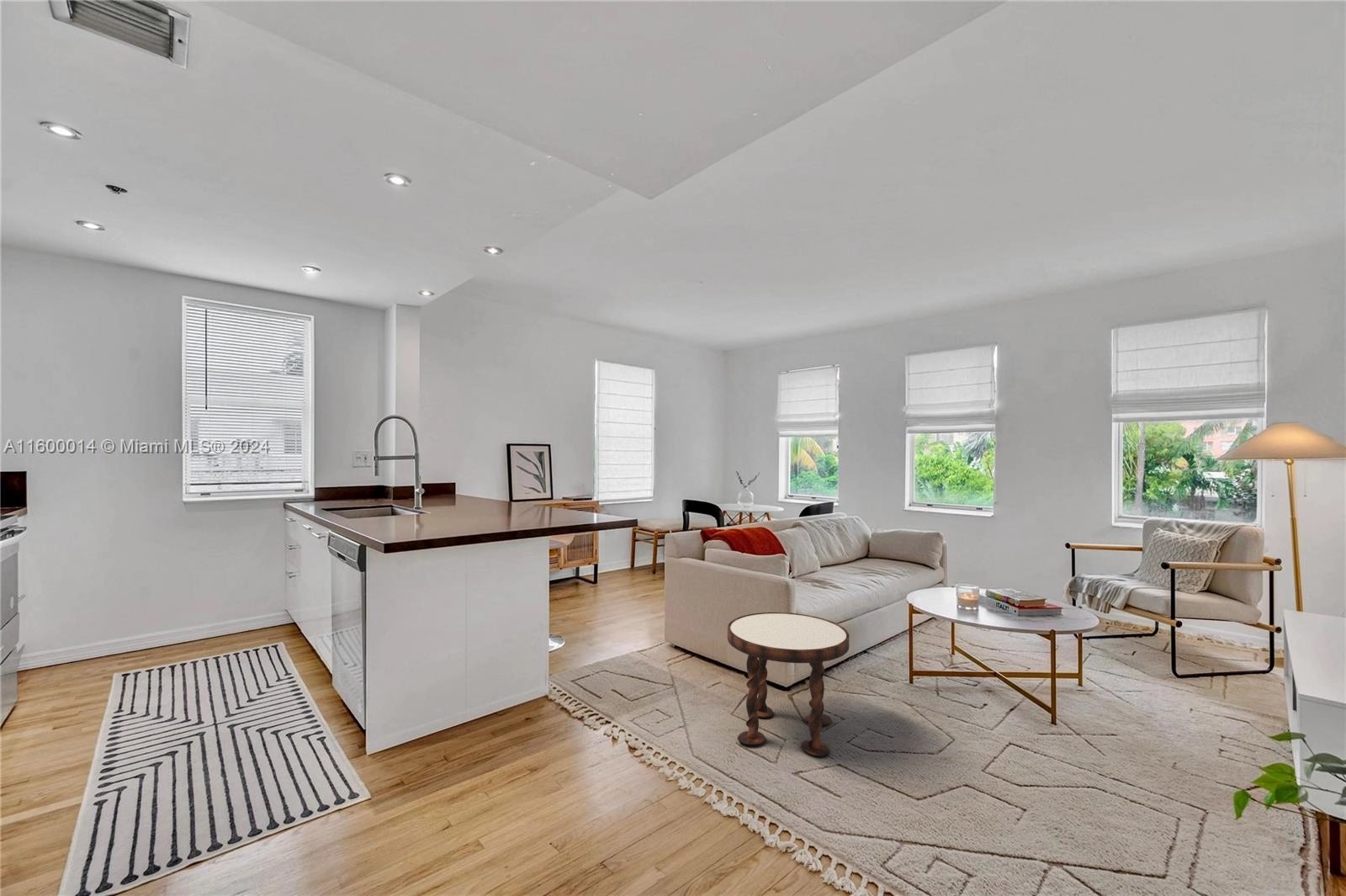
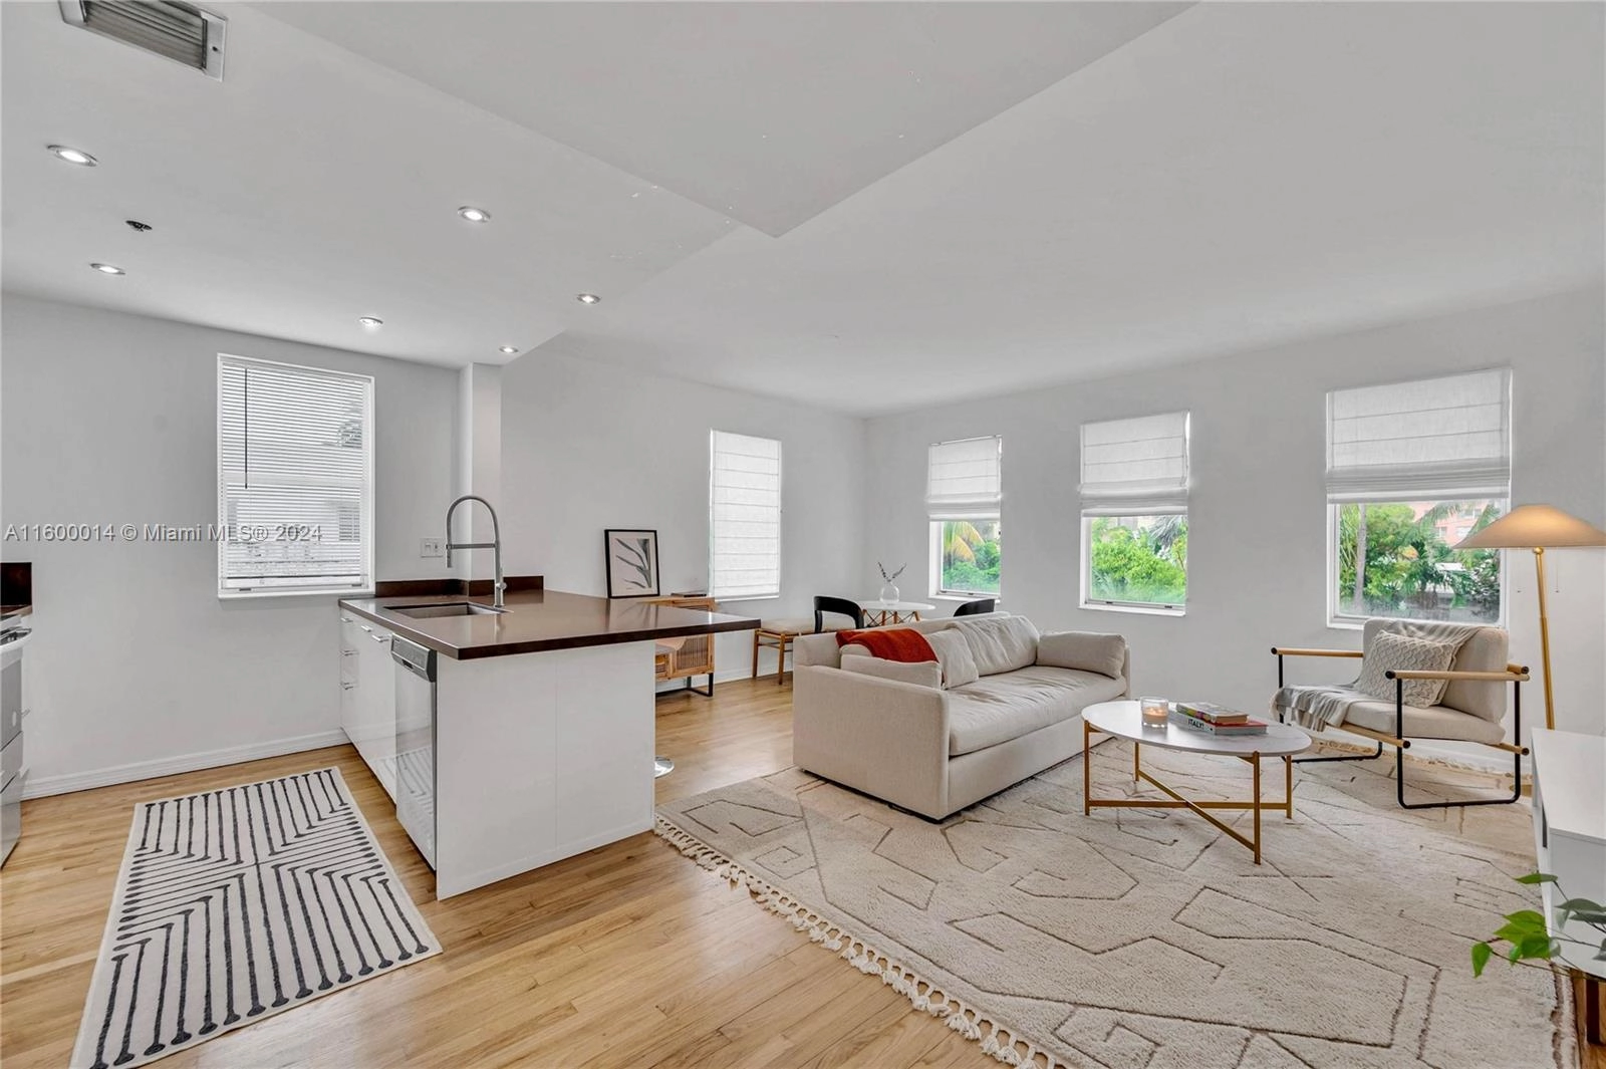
- side table (787, 662)
